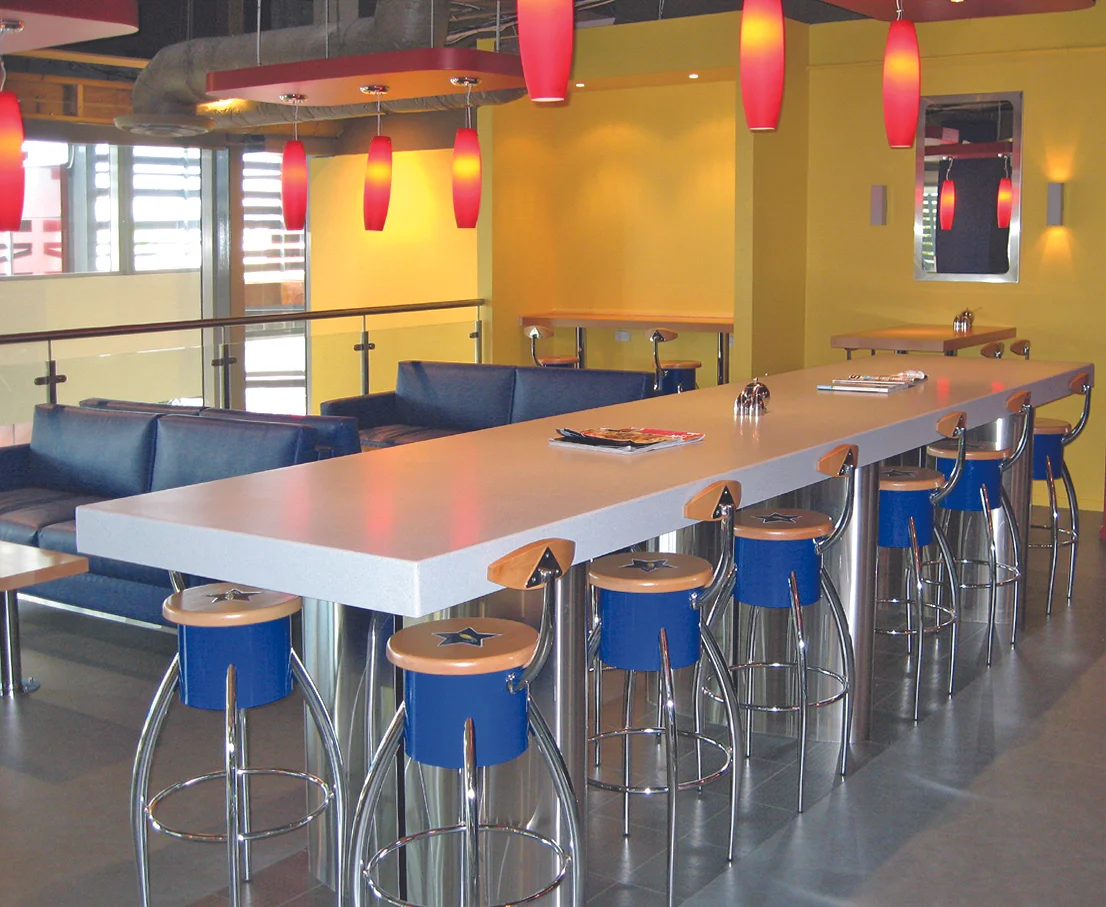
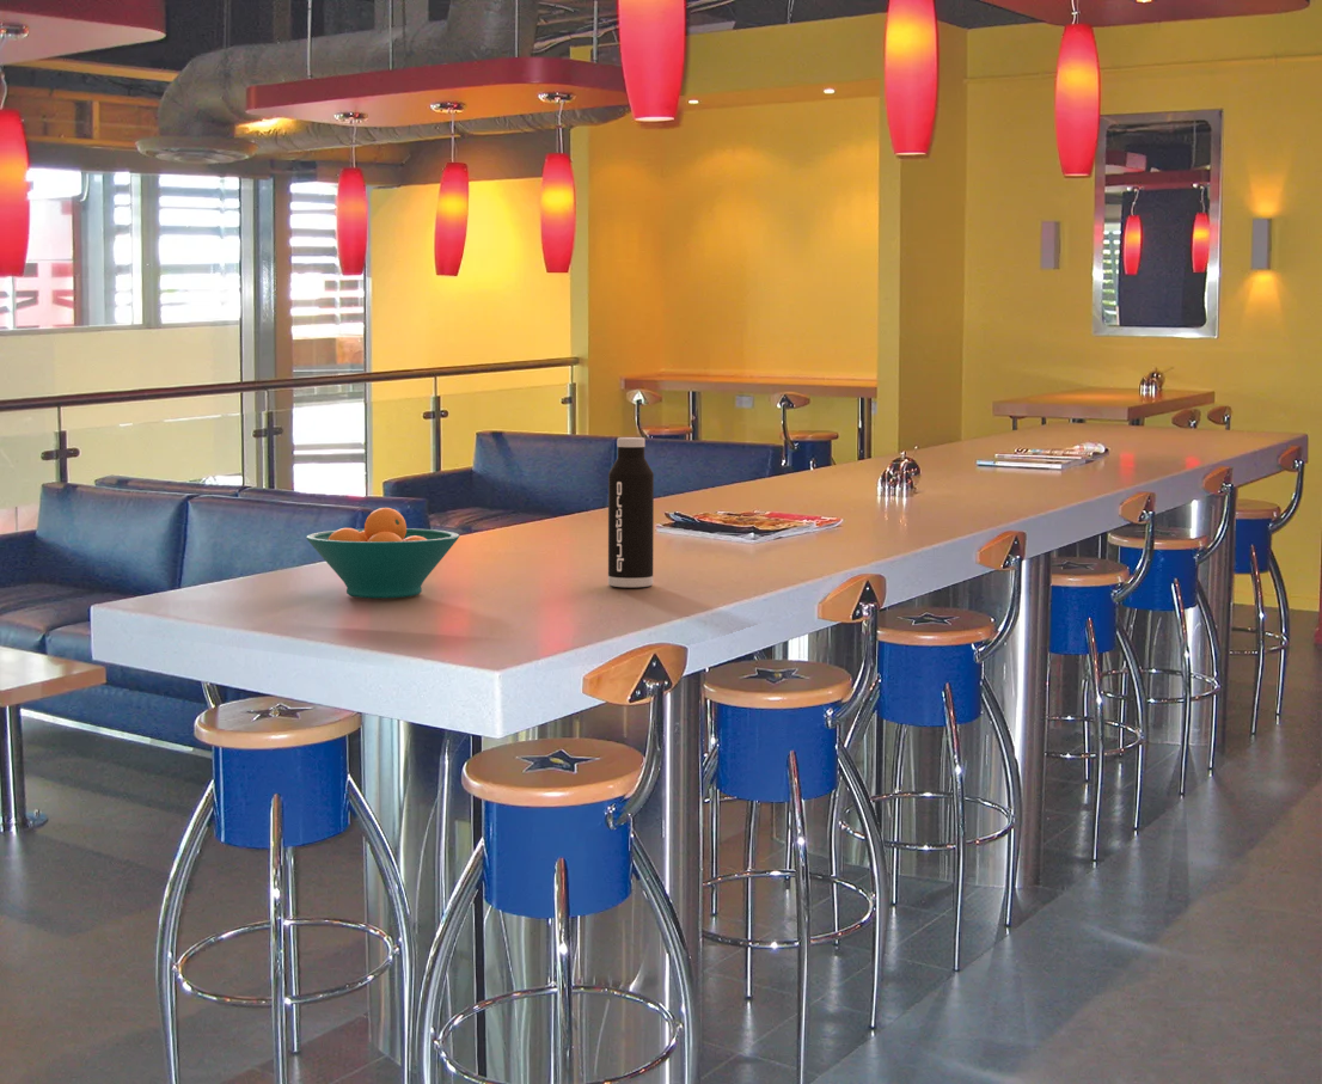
+ fruit bowl (384, 551)
+ water bottle (630, 512)
